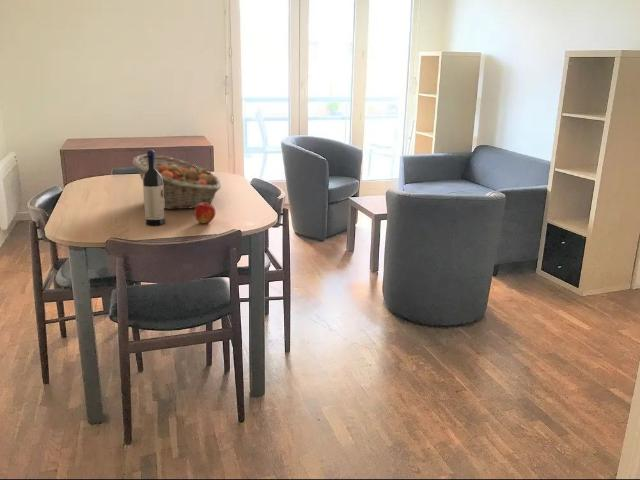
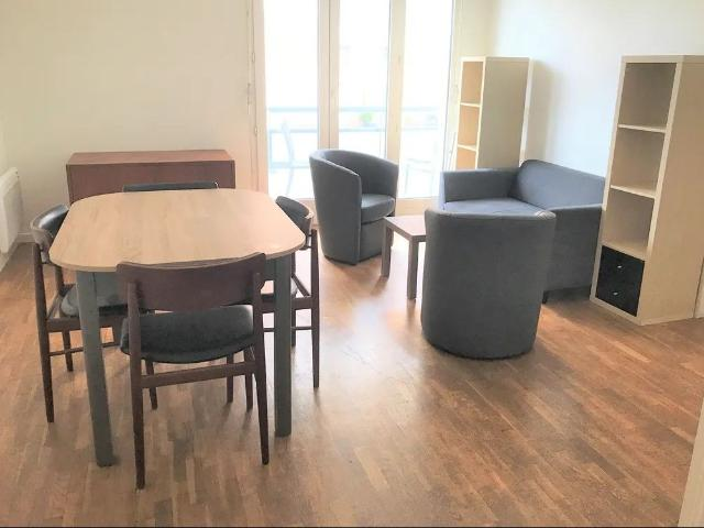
- wine bottle (153, 187)
- apple (205, 213)
- fruit basket (178, 179)
